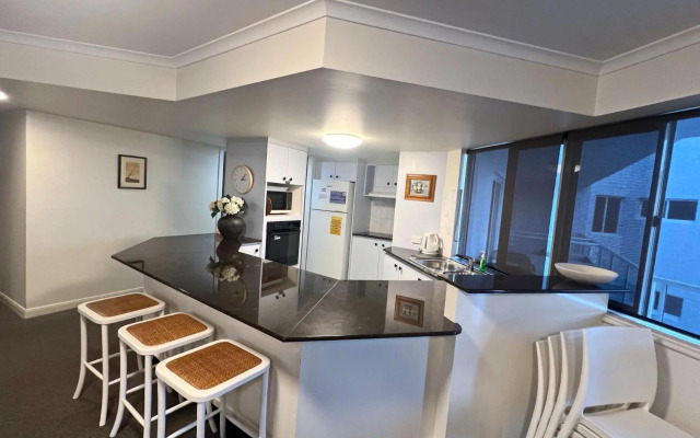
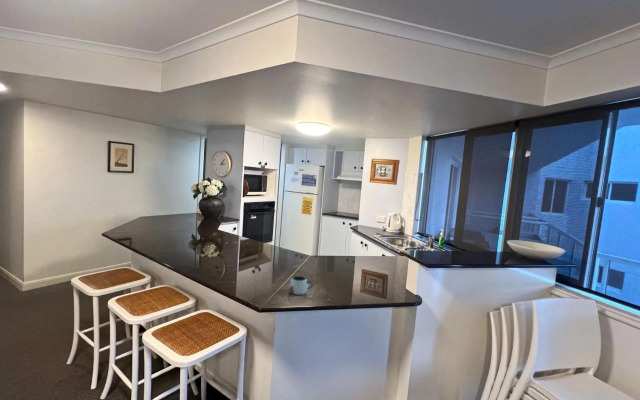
+ mug (301, 285)
